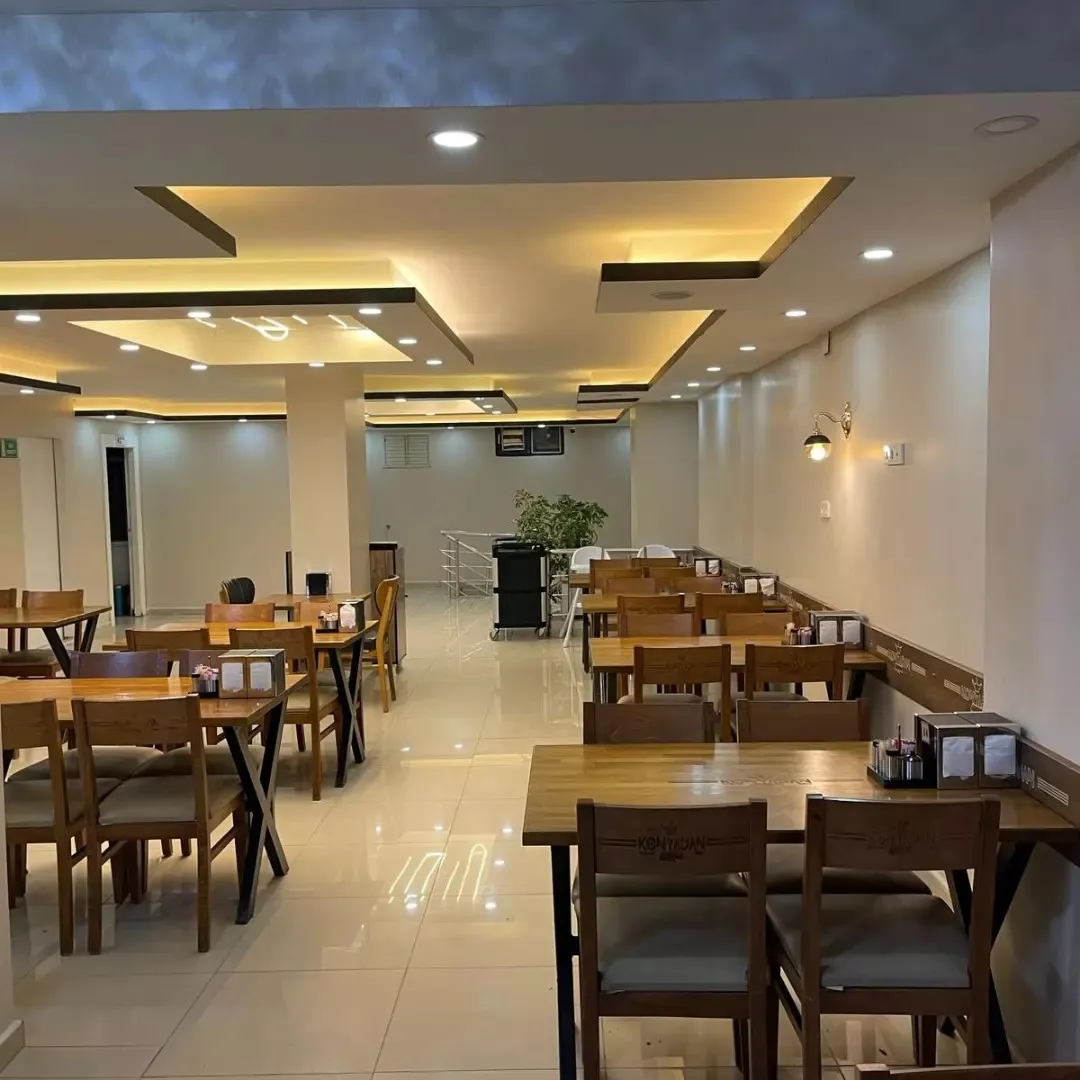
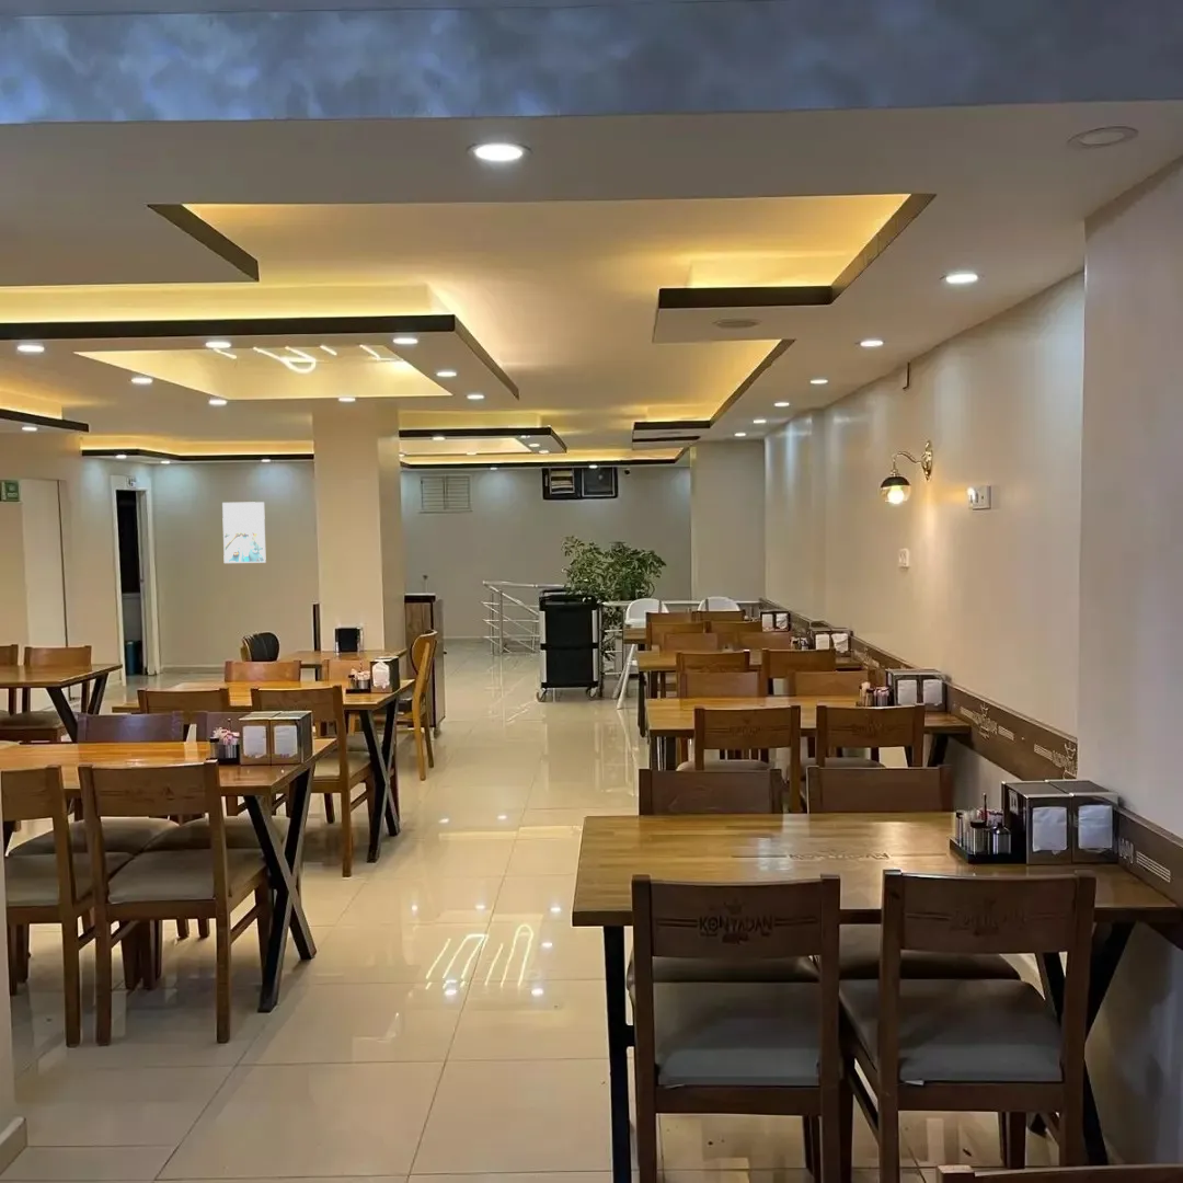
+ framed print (243, 532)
